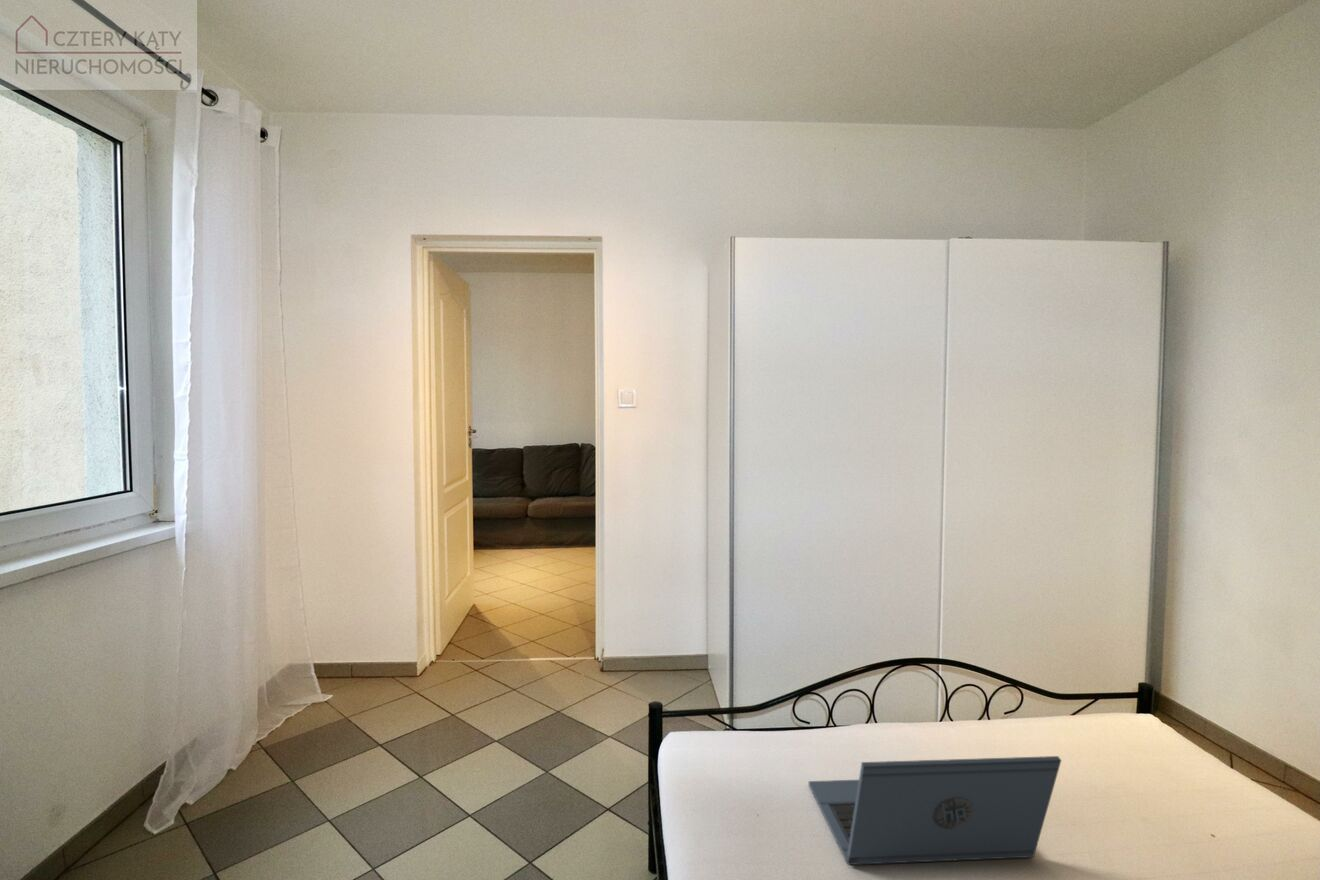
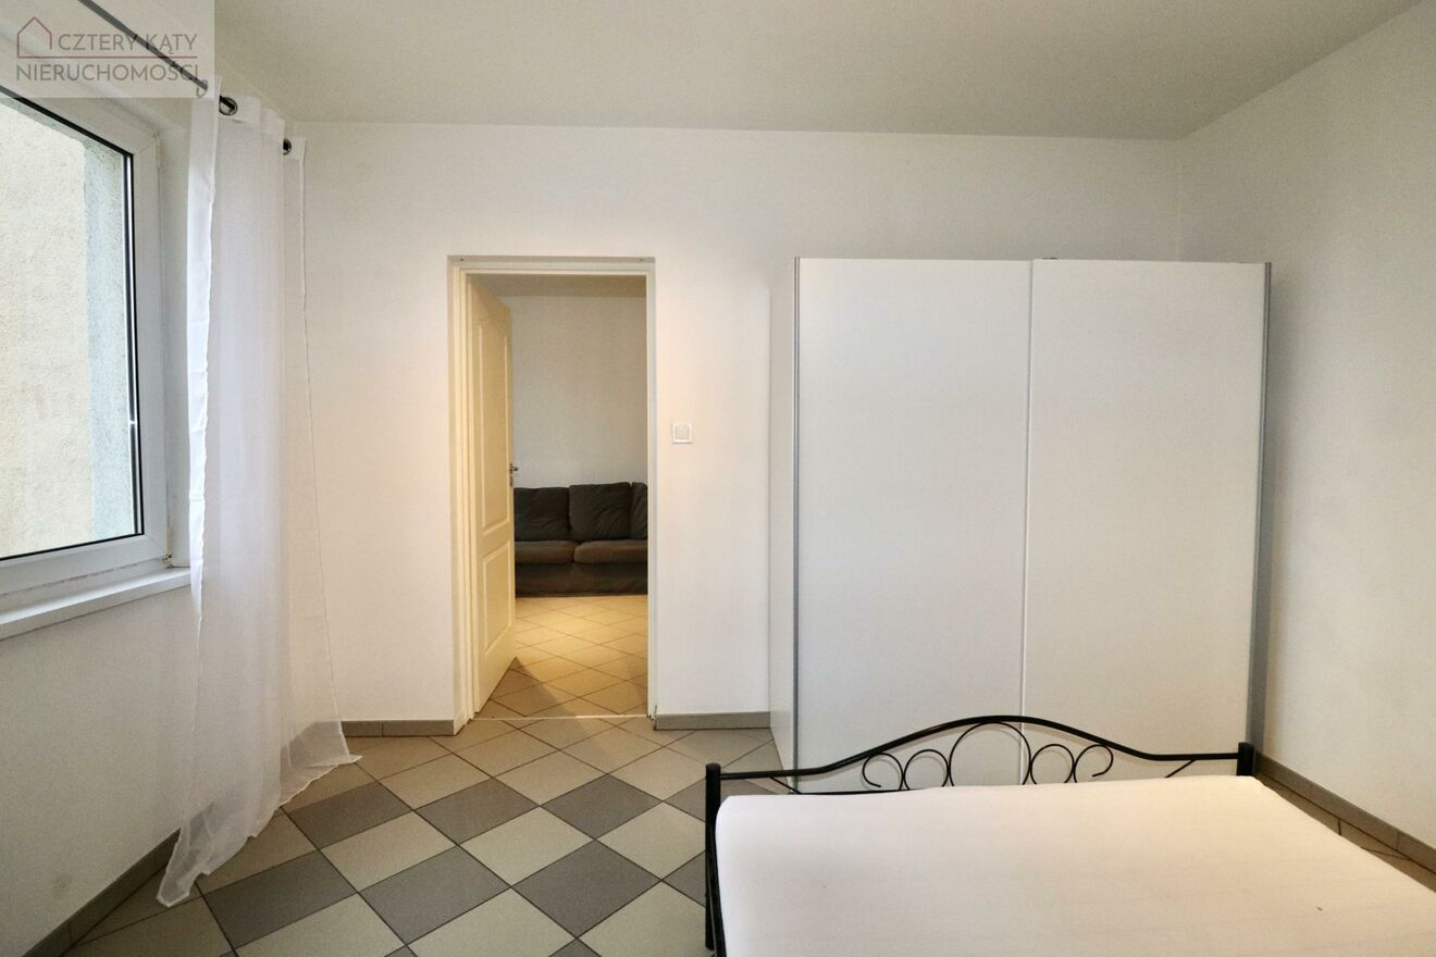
- laptop (919, 773)
